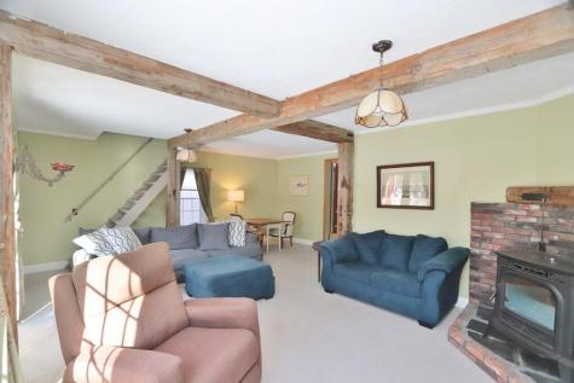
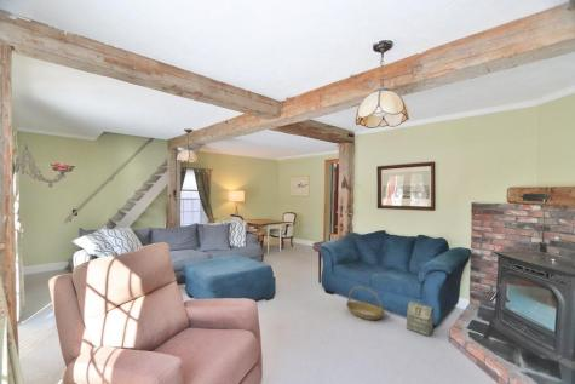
+ basket (364, 303)
+ bag (420, 316)
